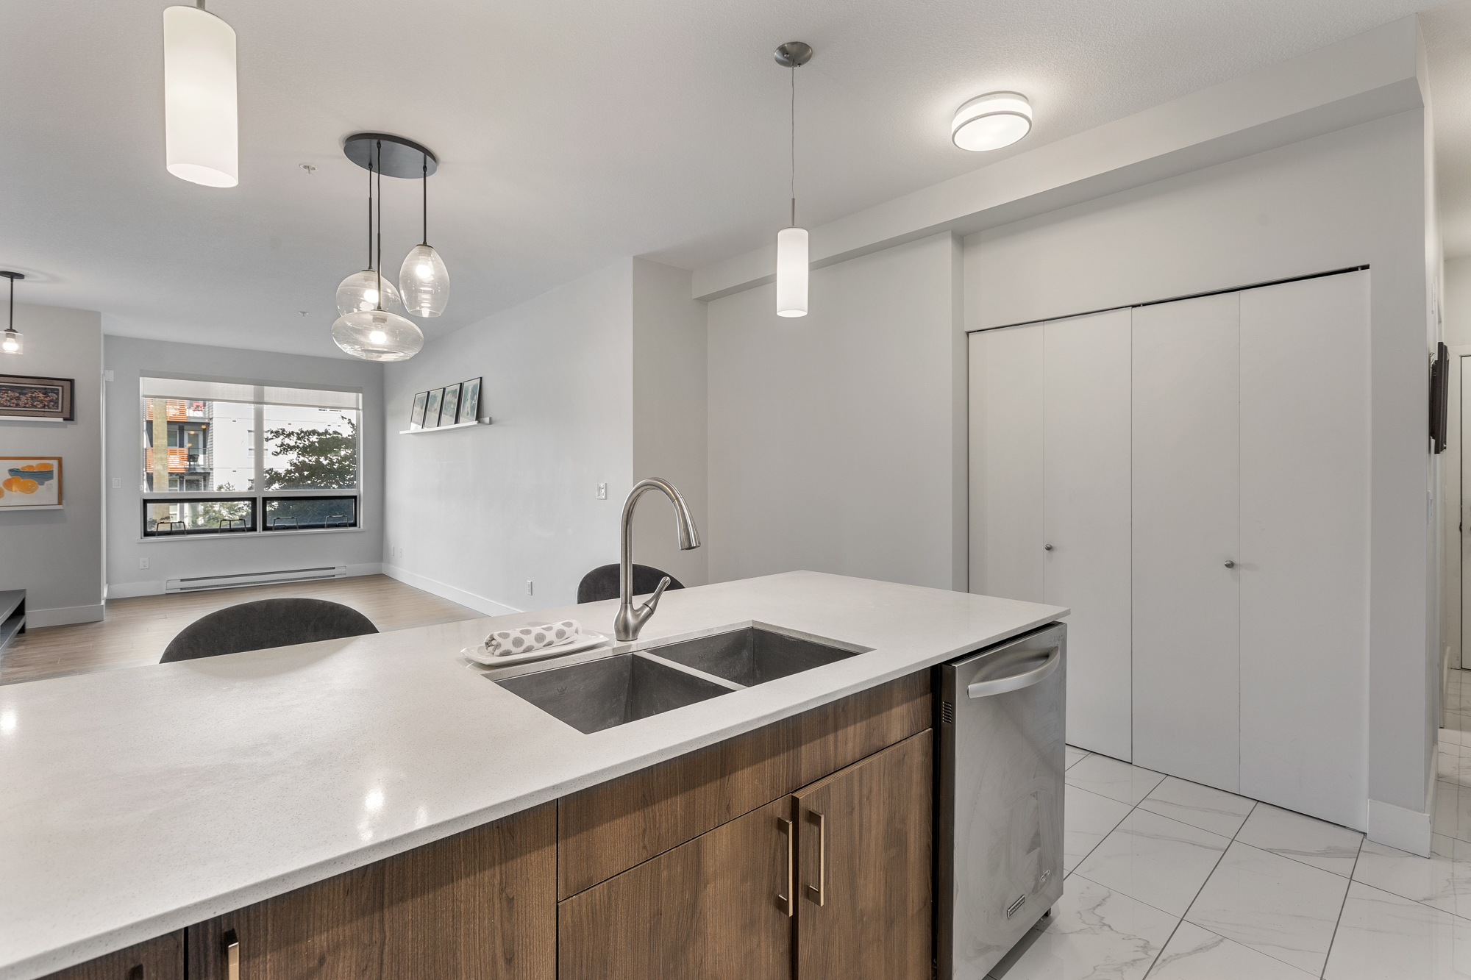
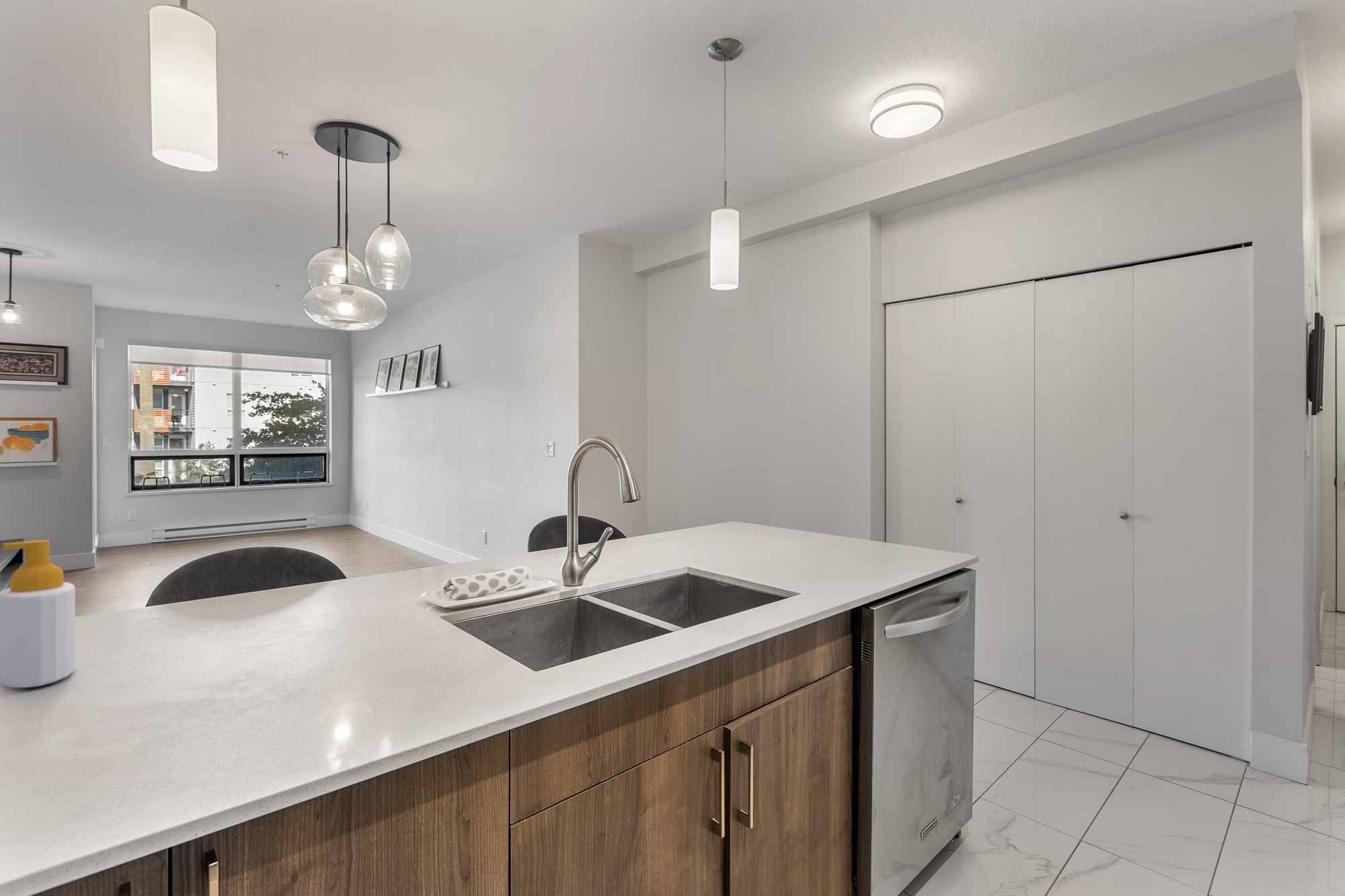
+ soap bottle (38, 608)
